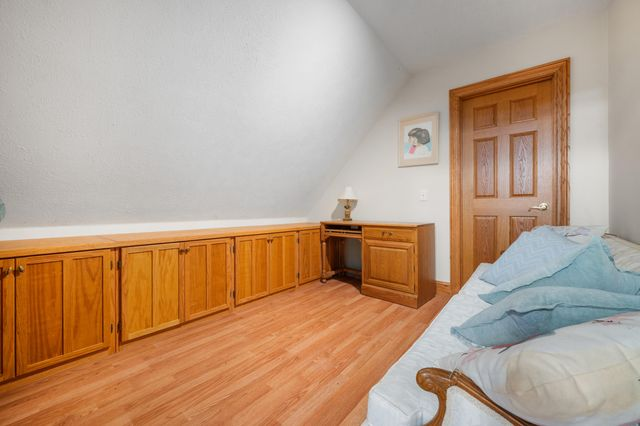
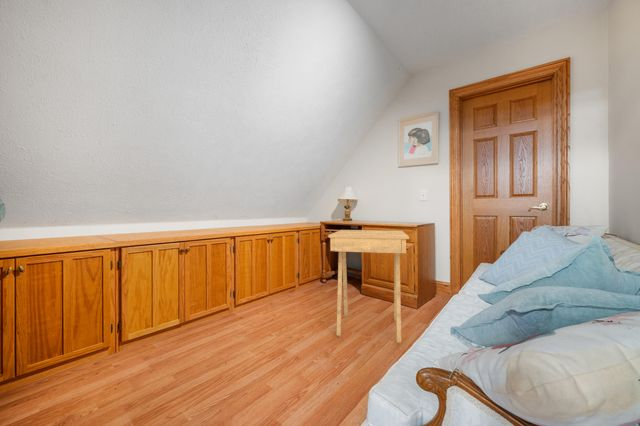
+ side table (346, 280)
